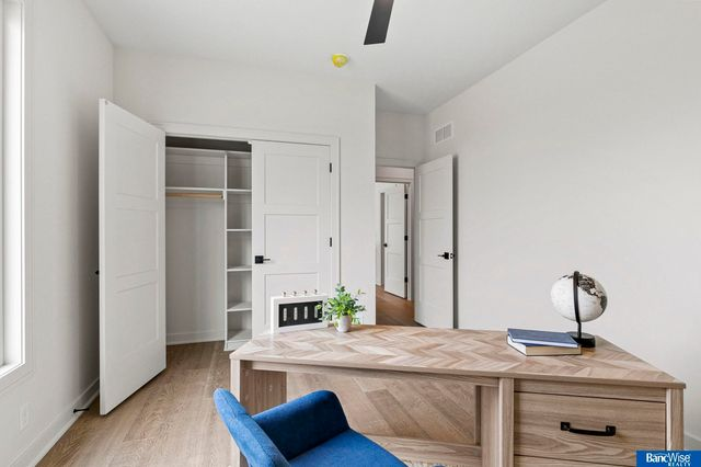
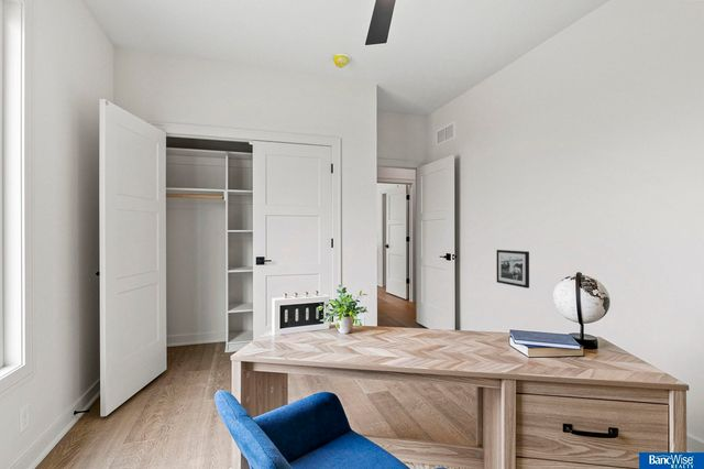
+ picture frame (512, 268)
